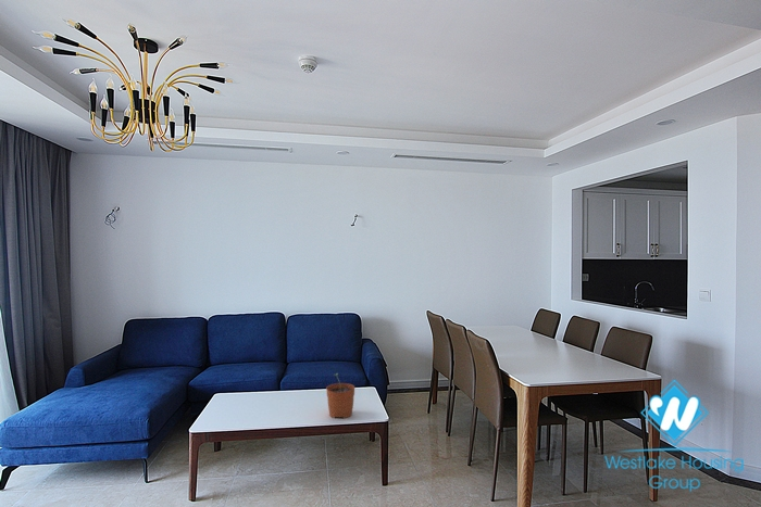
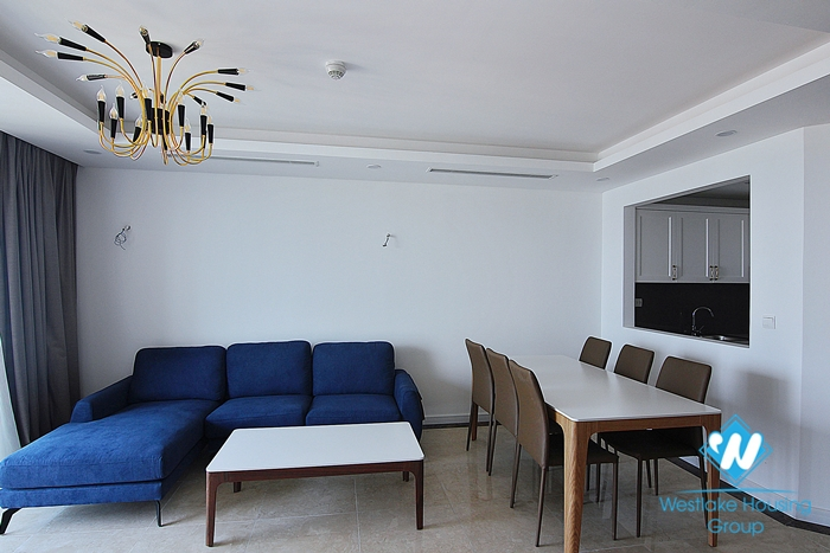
- plant pot (340, 394)
